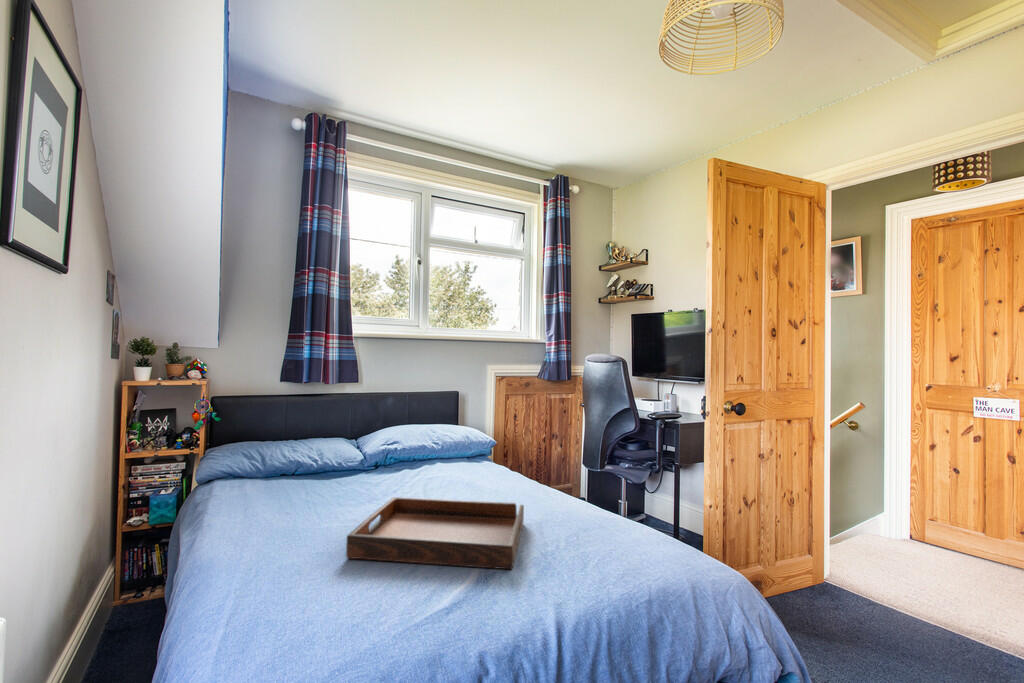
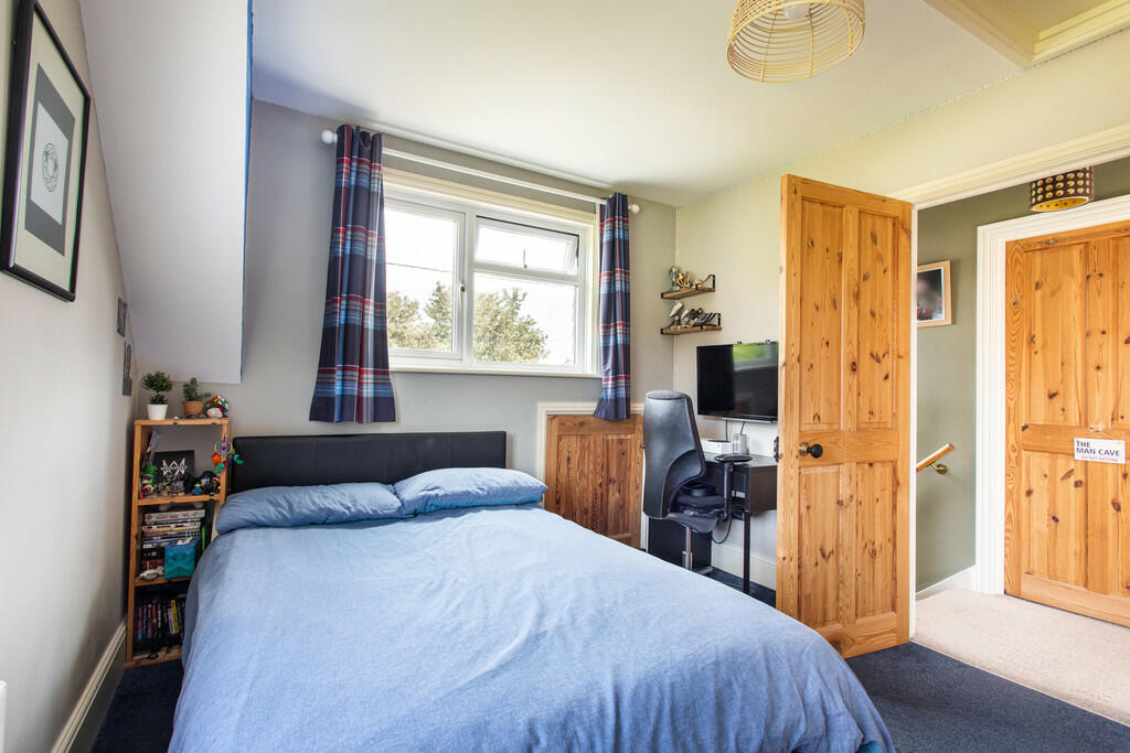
- serving tray (444, 528)
